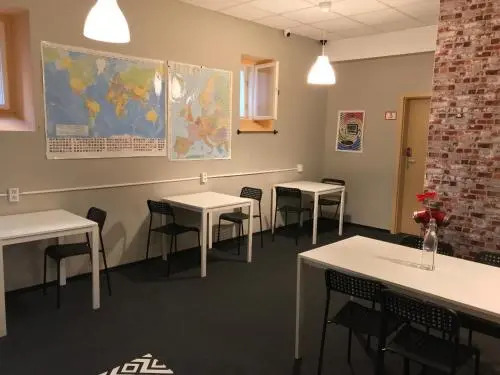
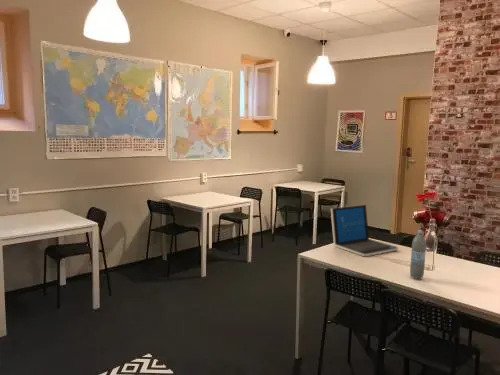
+ water bottle (418, 254)
+ laptop (364, 228)
